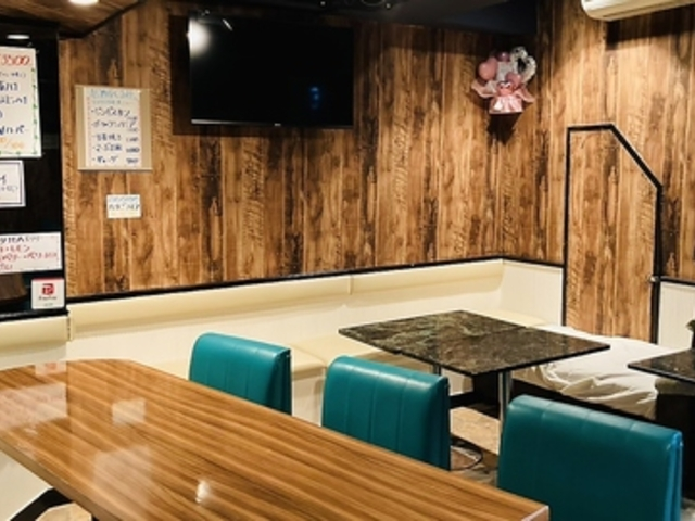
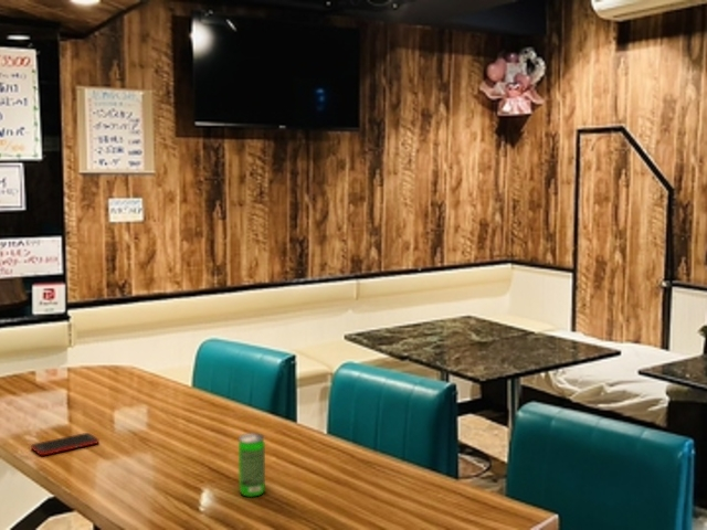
+ cell phone (65, 444)
+ beverage can (252, 464)
